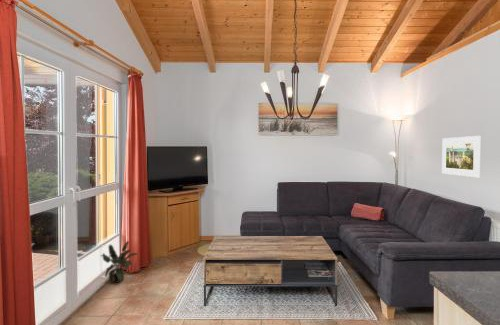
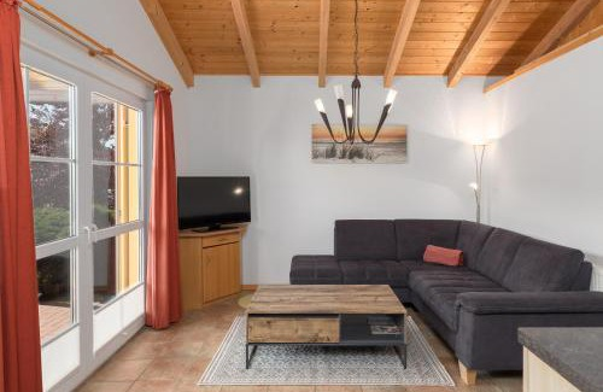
- potted plant (119, 262)
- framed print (459, 156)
